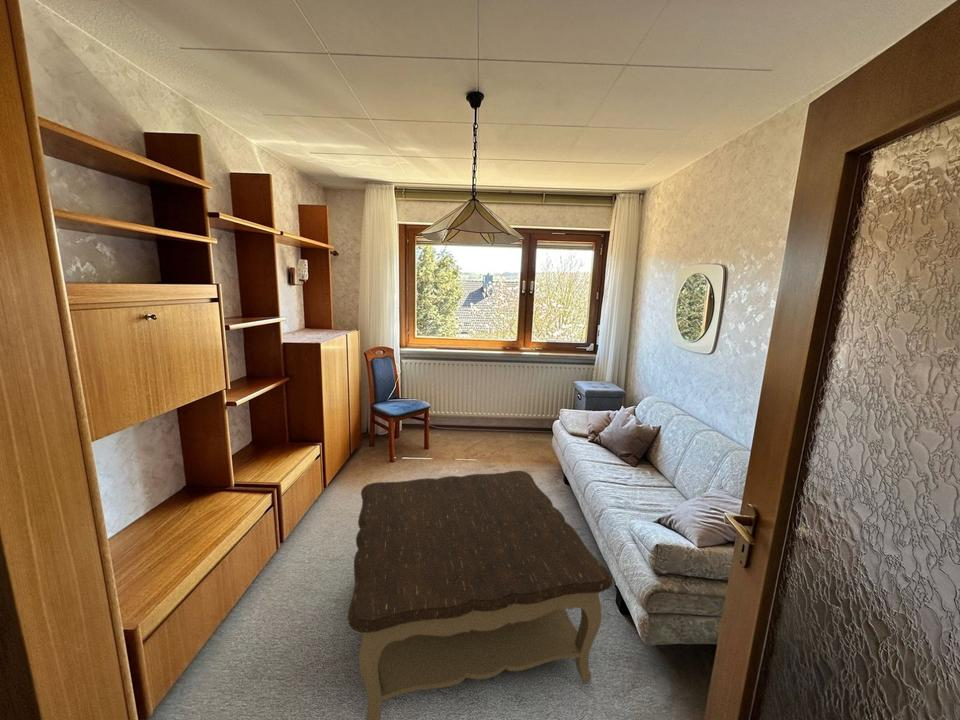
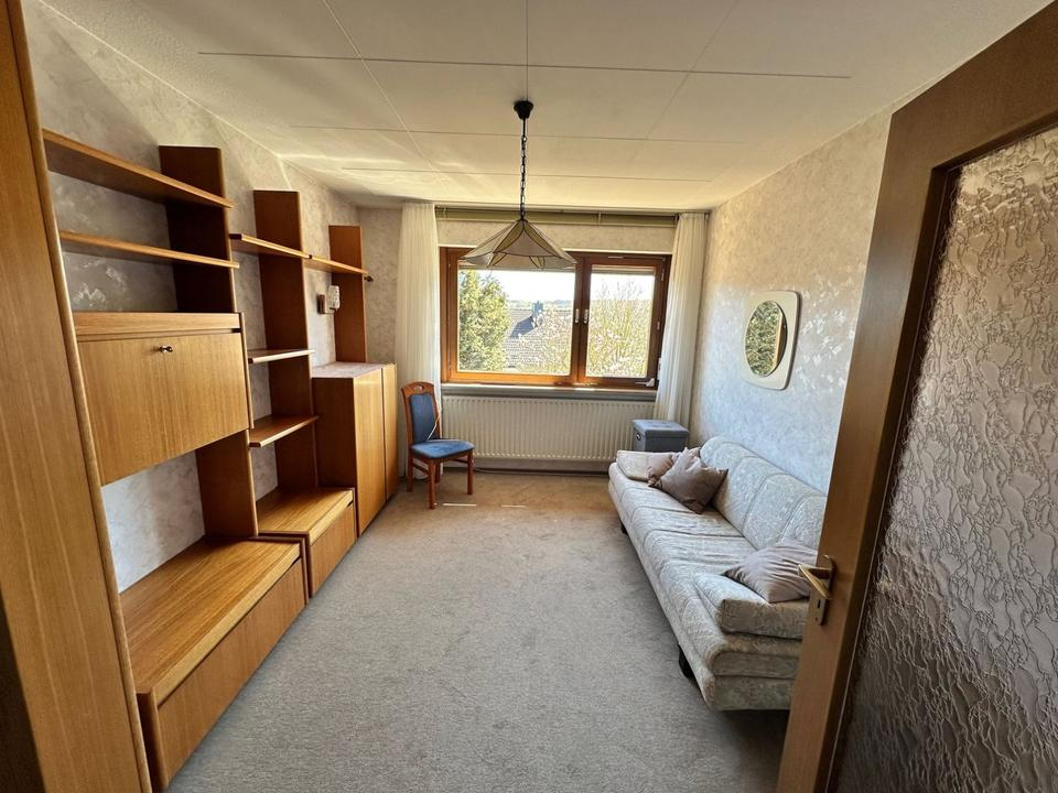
- coffee table (464, 568)
